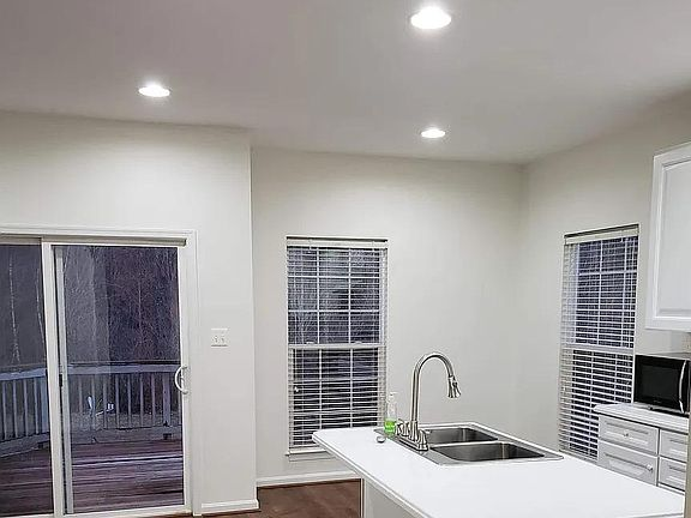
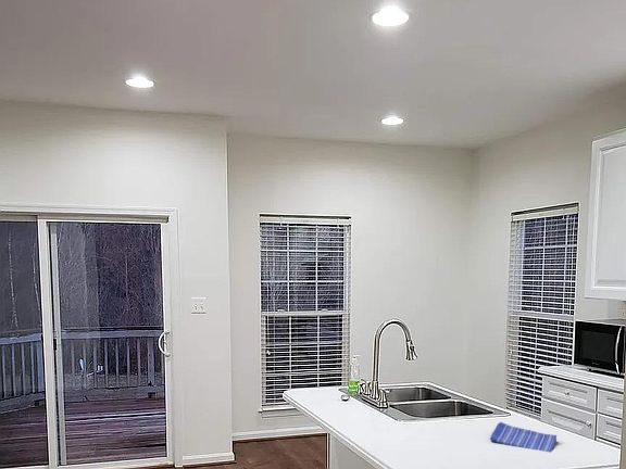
+ dish towel (523, 438)
